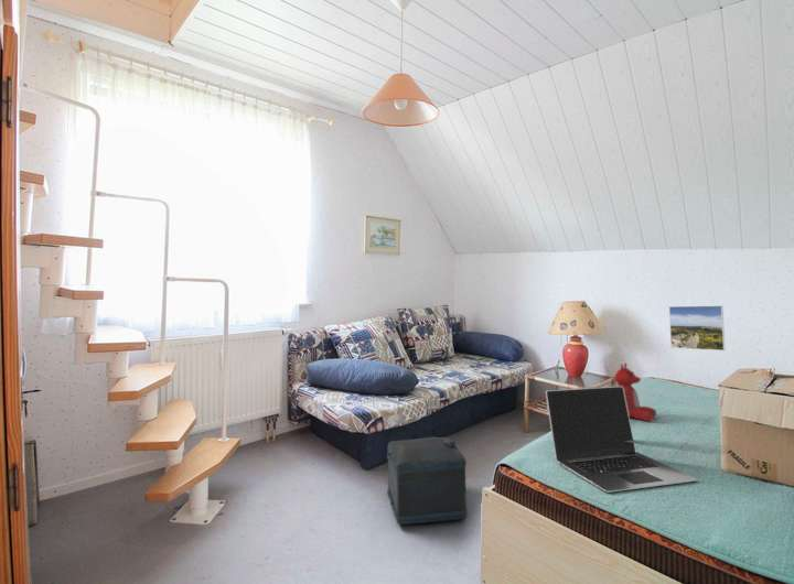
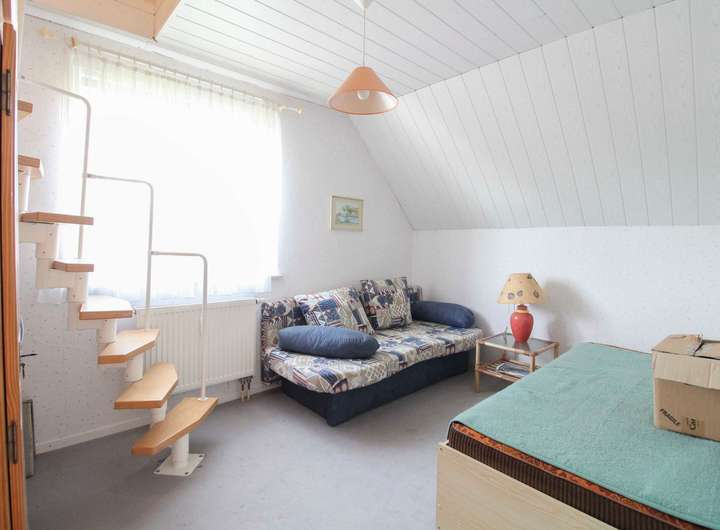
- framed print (696, 327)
- laptop (615, 432)
- stuffed bear (633, 390)
- ottoman (425, 473)
